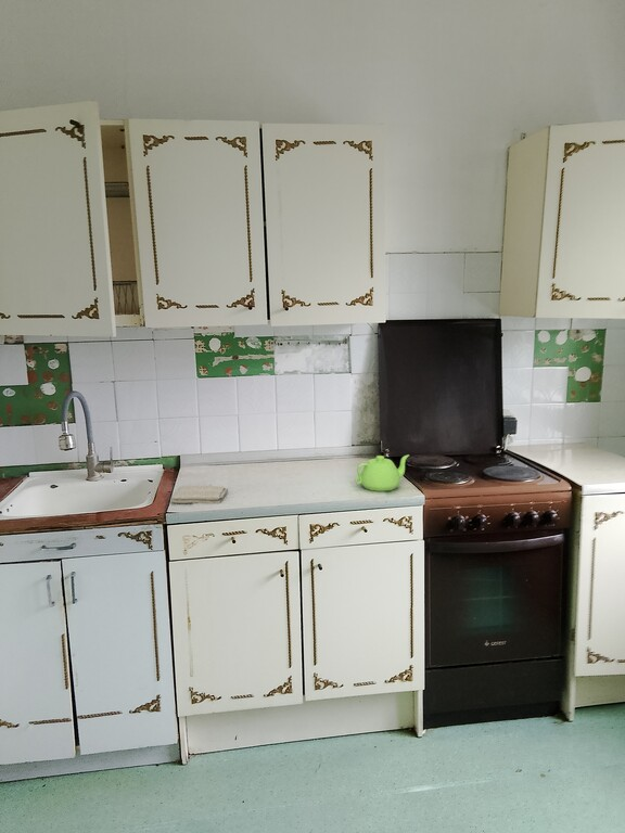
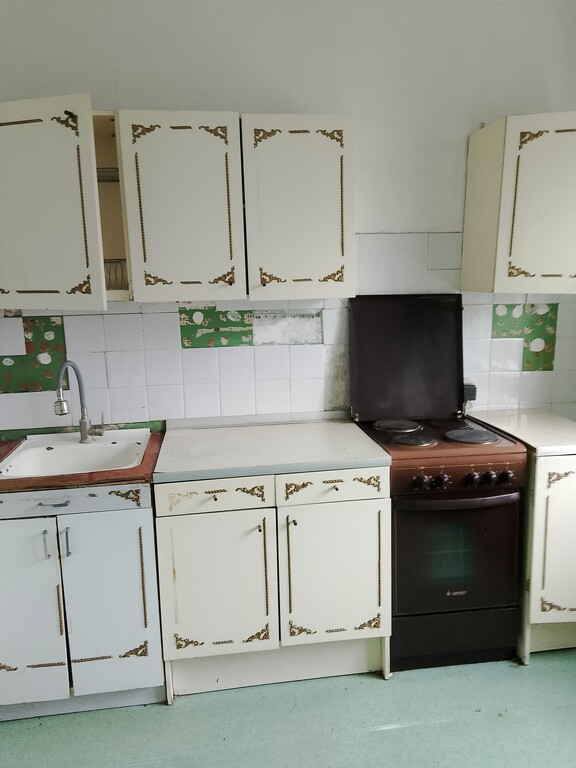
- teapot (382, 472)
- washcloth (200, 494)
